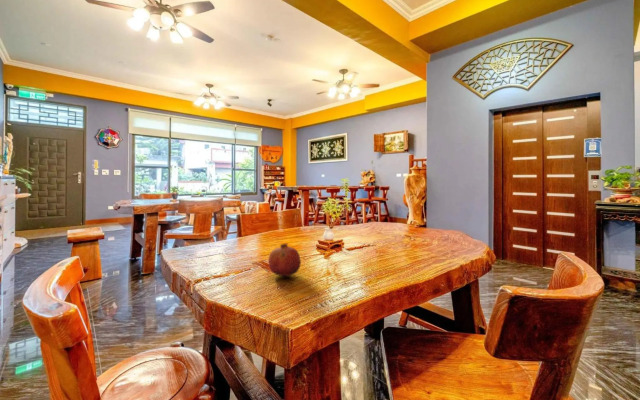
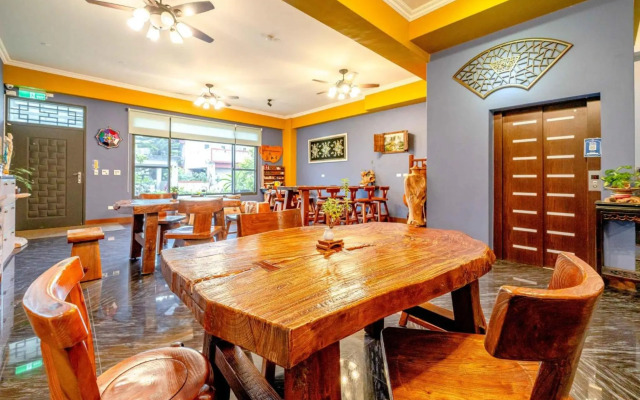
- fruit (284, 260)
